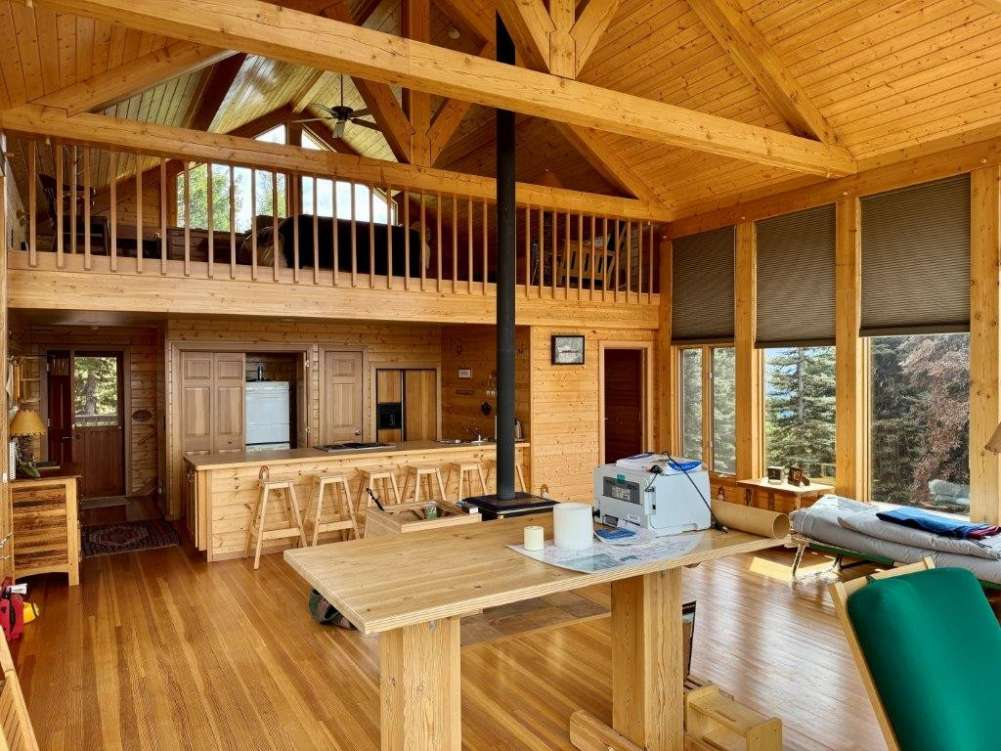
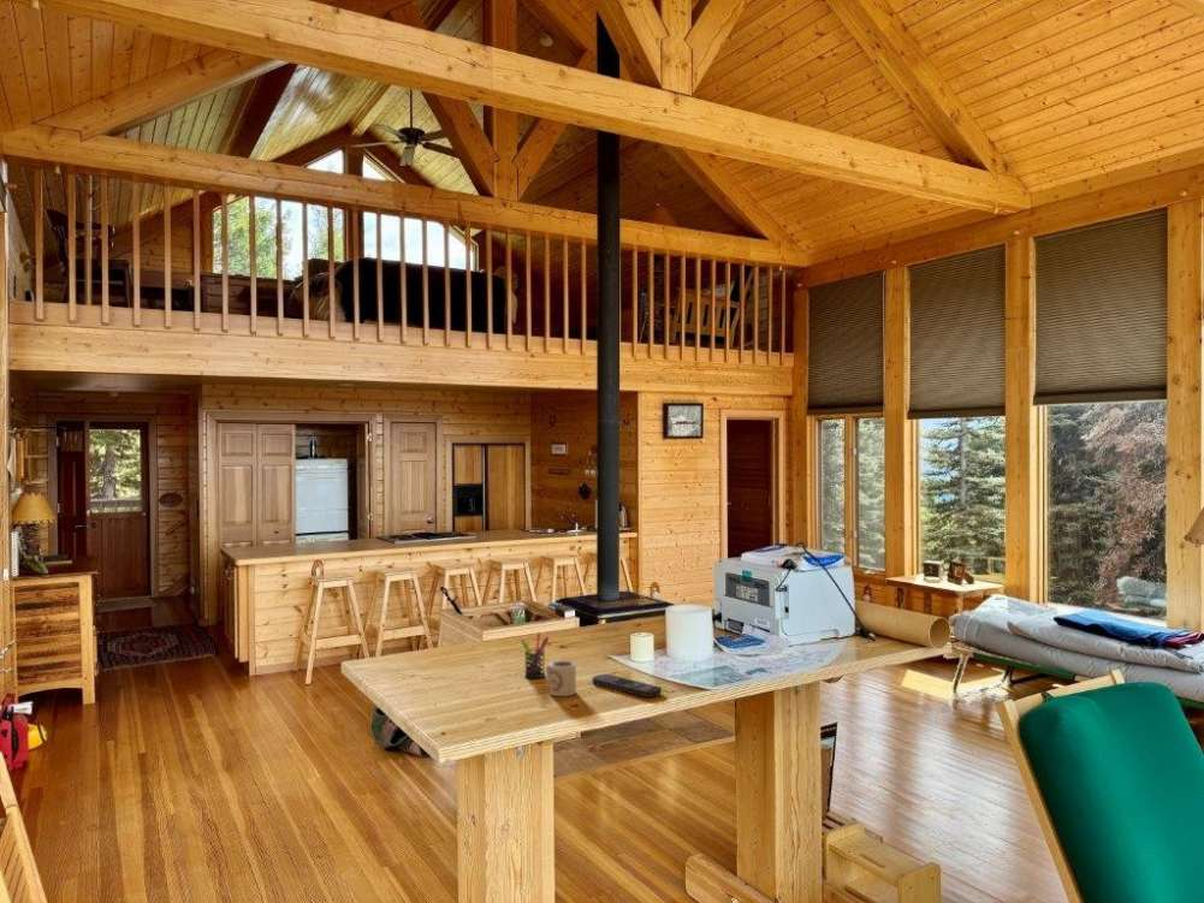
+ remote control (625, 684)
+ cup (559, 677)
+ pen holder (533, 654)
